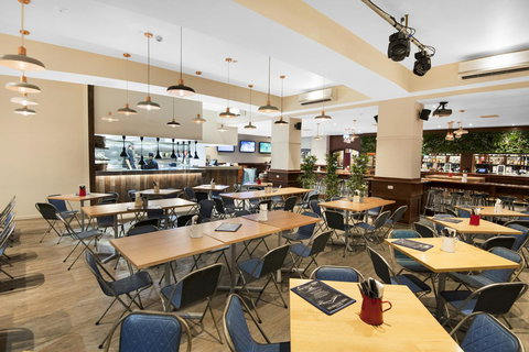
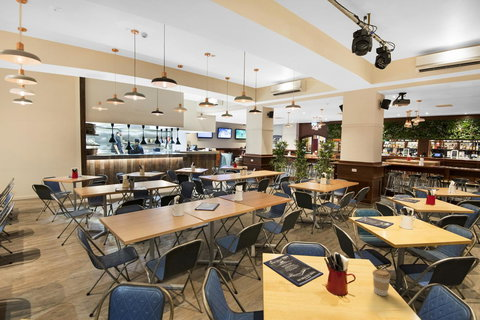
+ coffee cup (381, 281)
